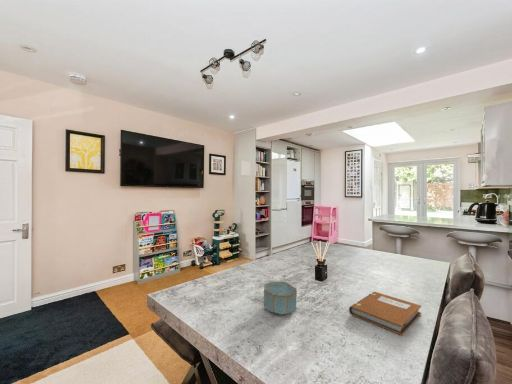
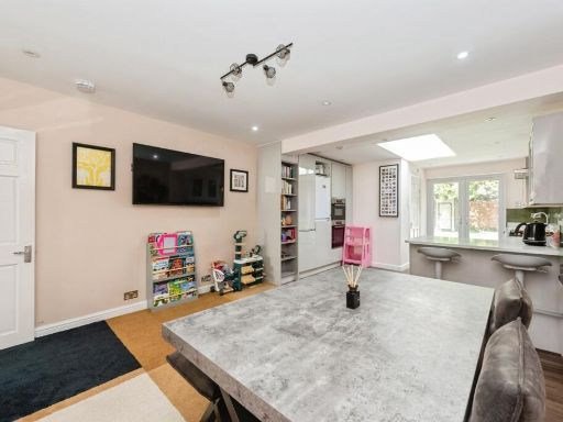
- notebook (385, 309)
- bowl (280, 298)
